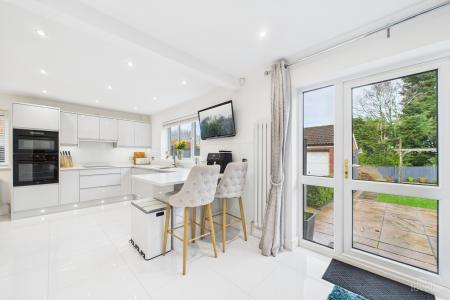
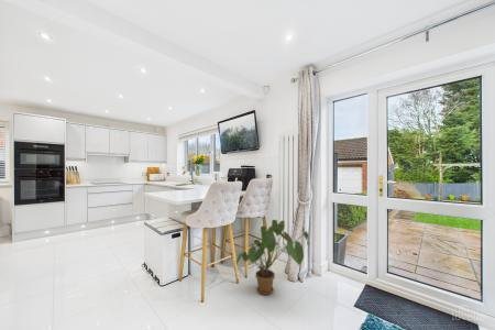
+ house plant (272, 255)
